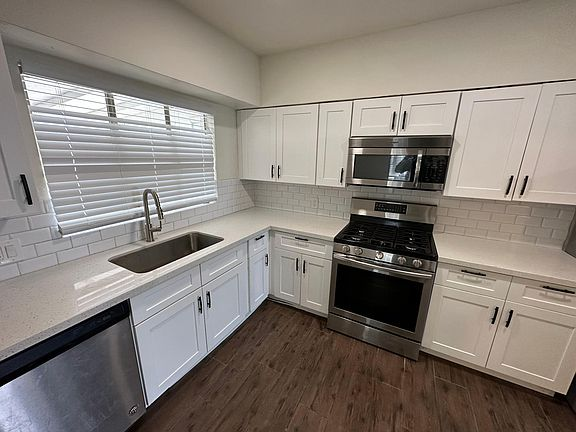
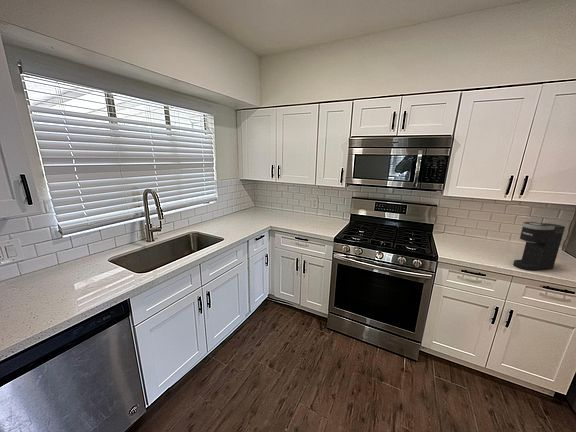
+ coffee maker (538, 245)
